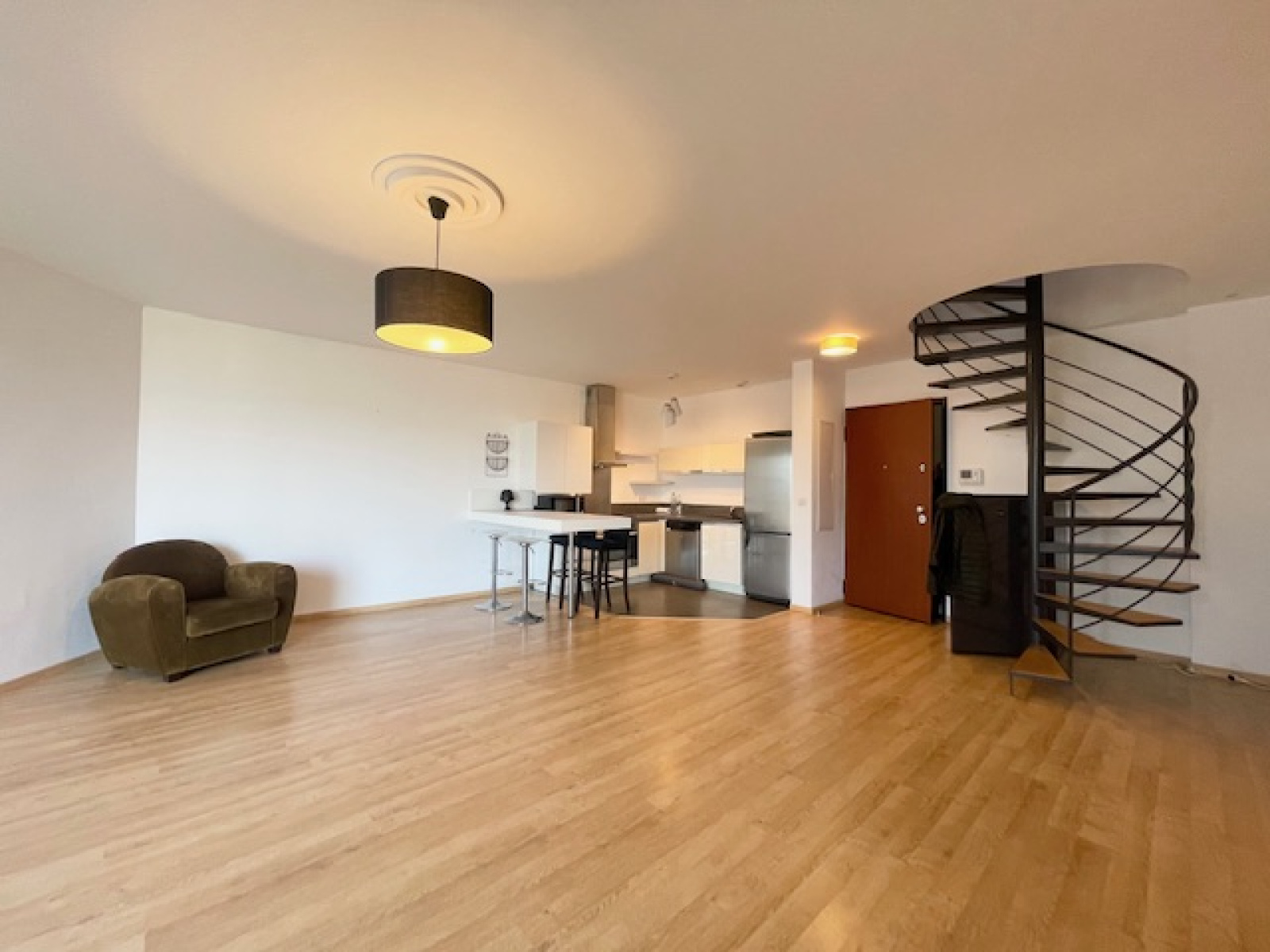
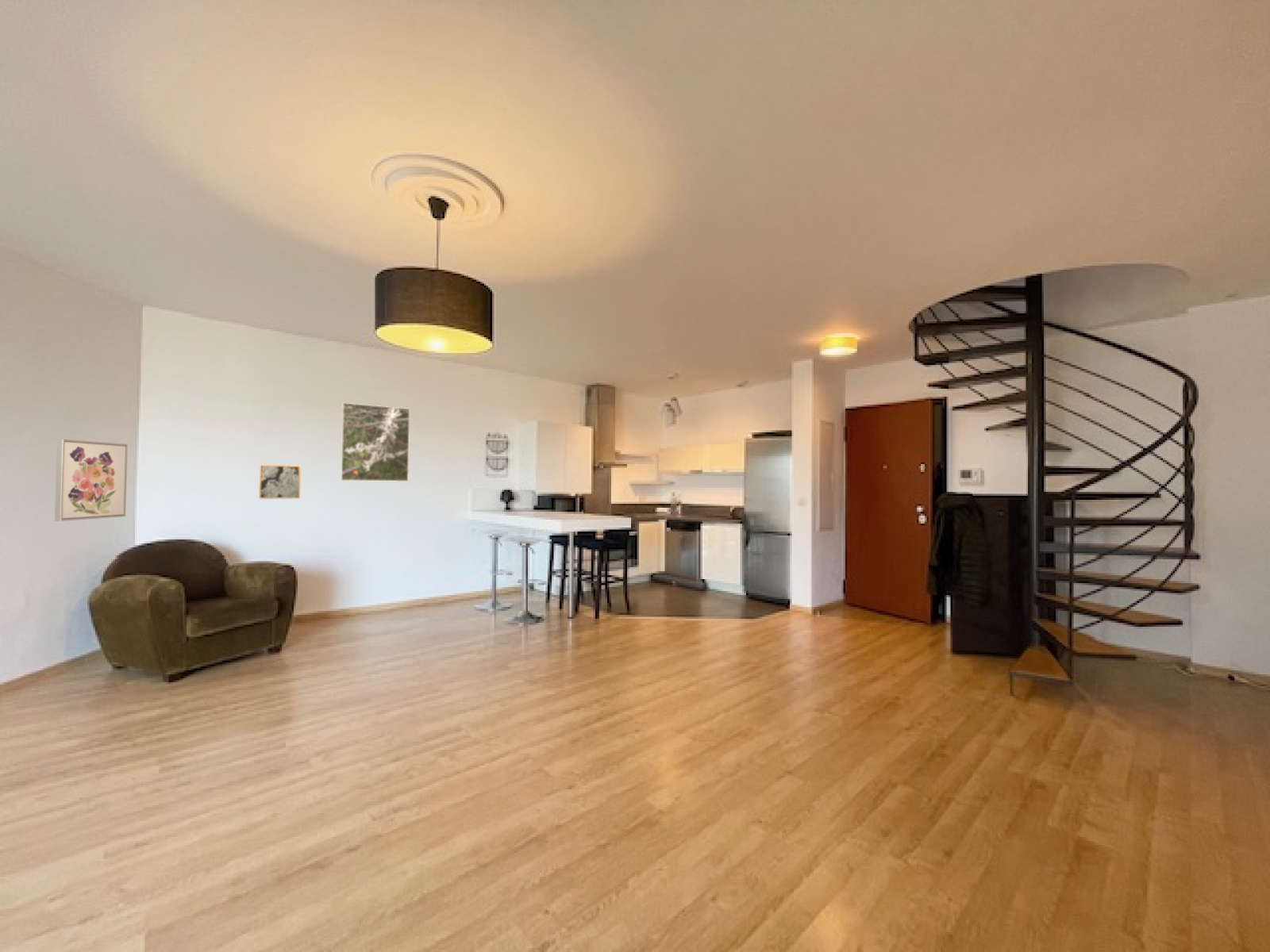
+ wall art (279, 482)
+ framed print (376, 443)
+ wall art (93, 480)
